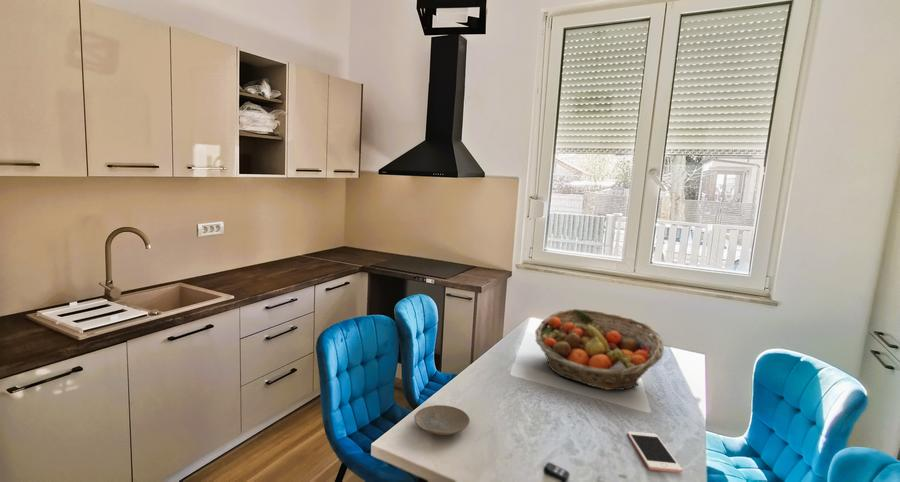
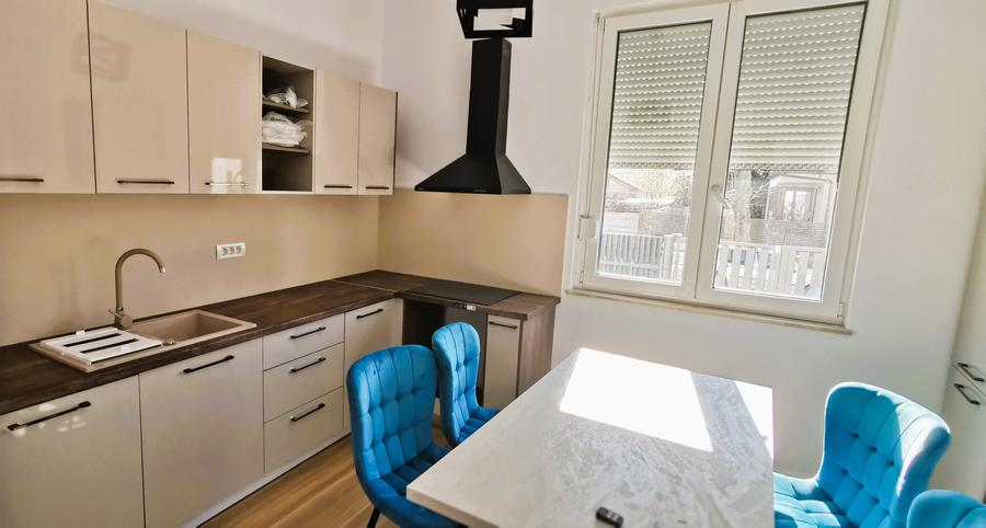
- cell phone (652, 450)
- plate (441, 422)
- fruit basket (595, 346)
